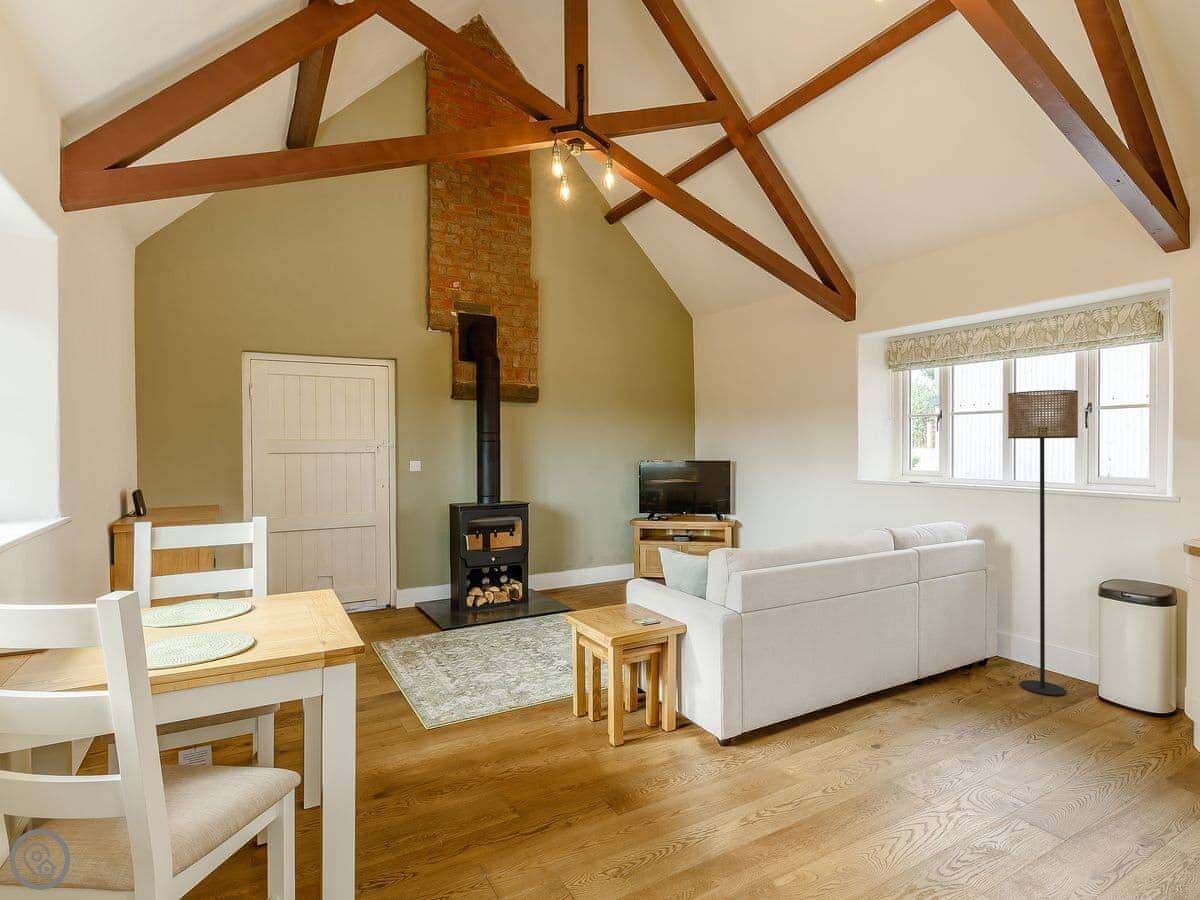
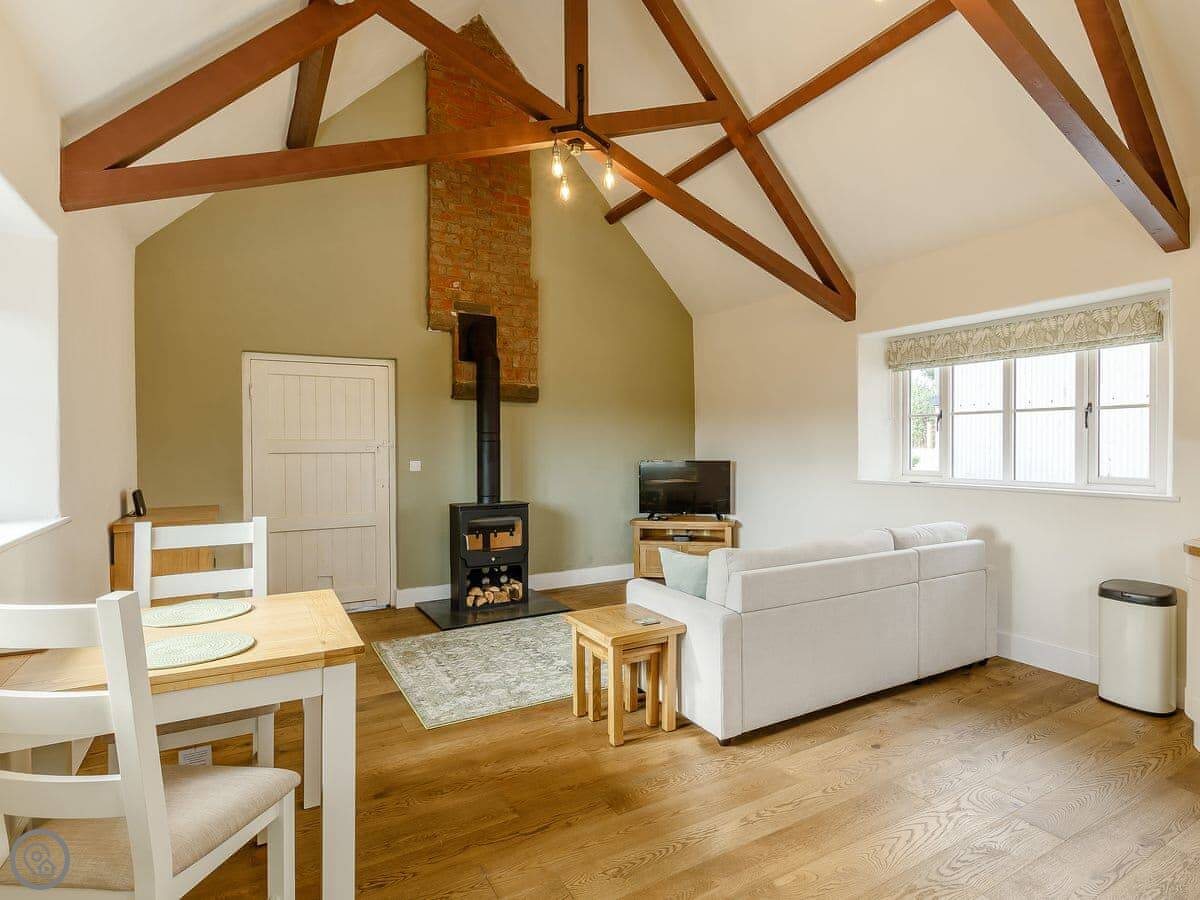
- floor lamp (1042, 540)
